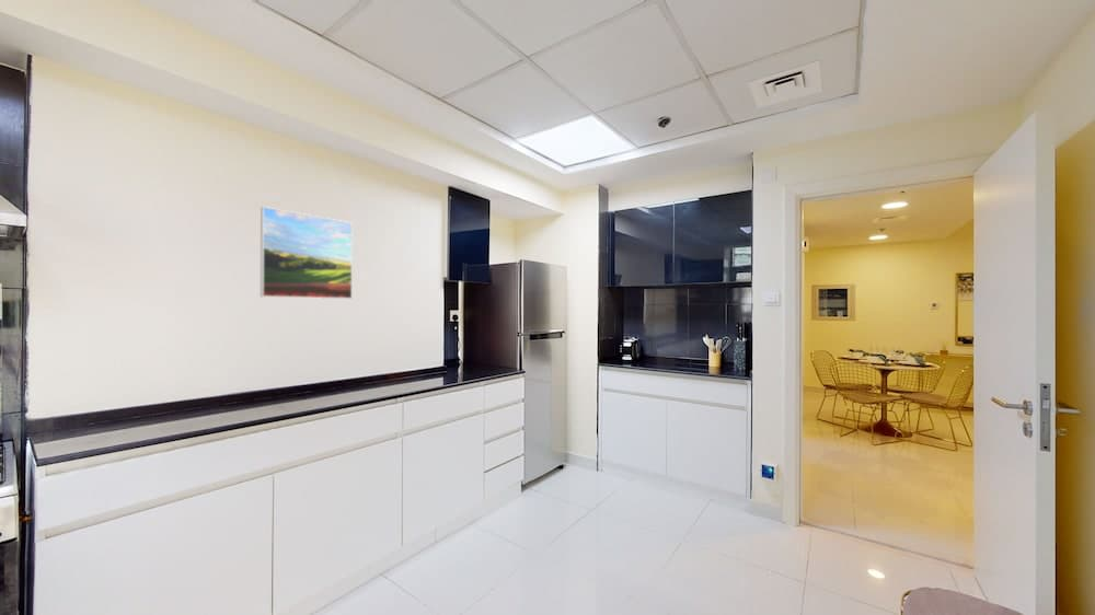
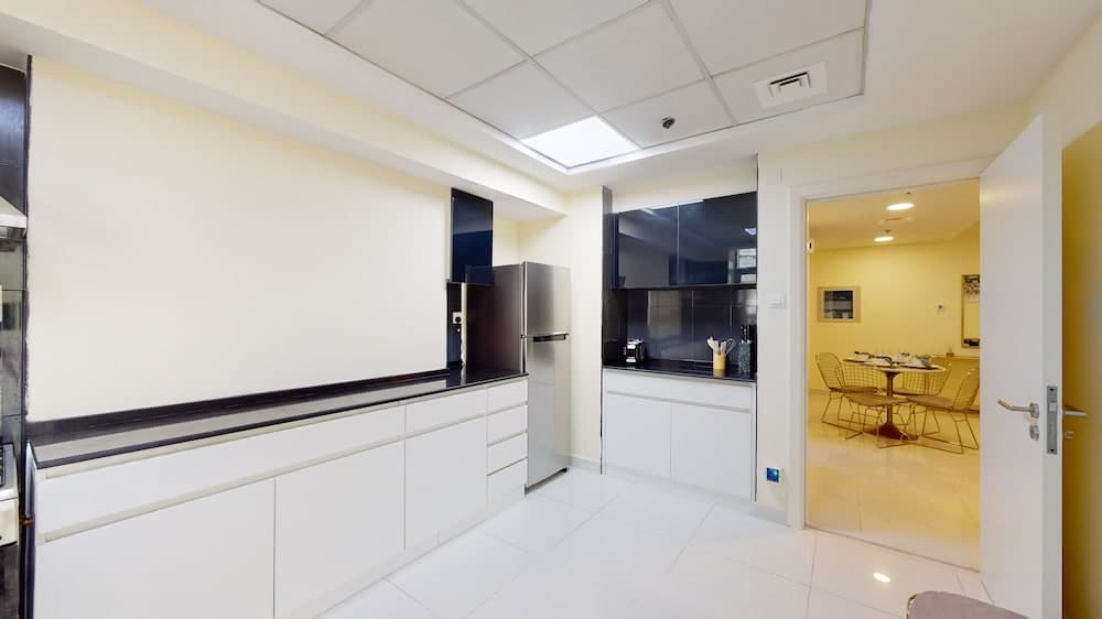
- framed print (310, 256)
